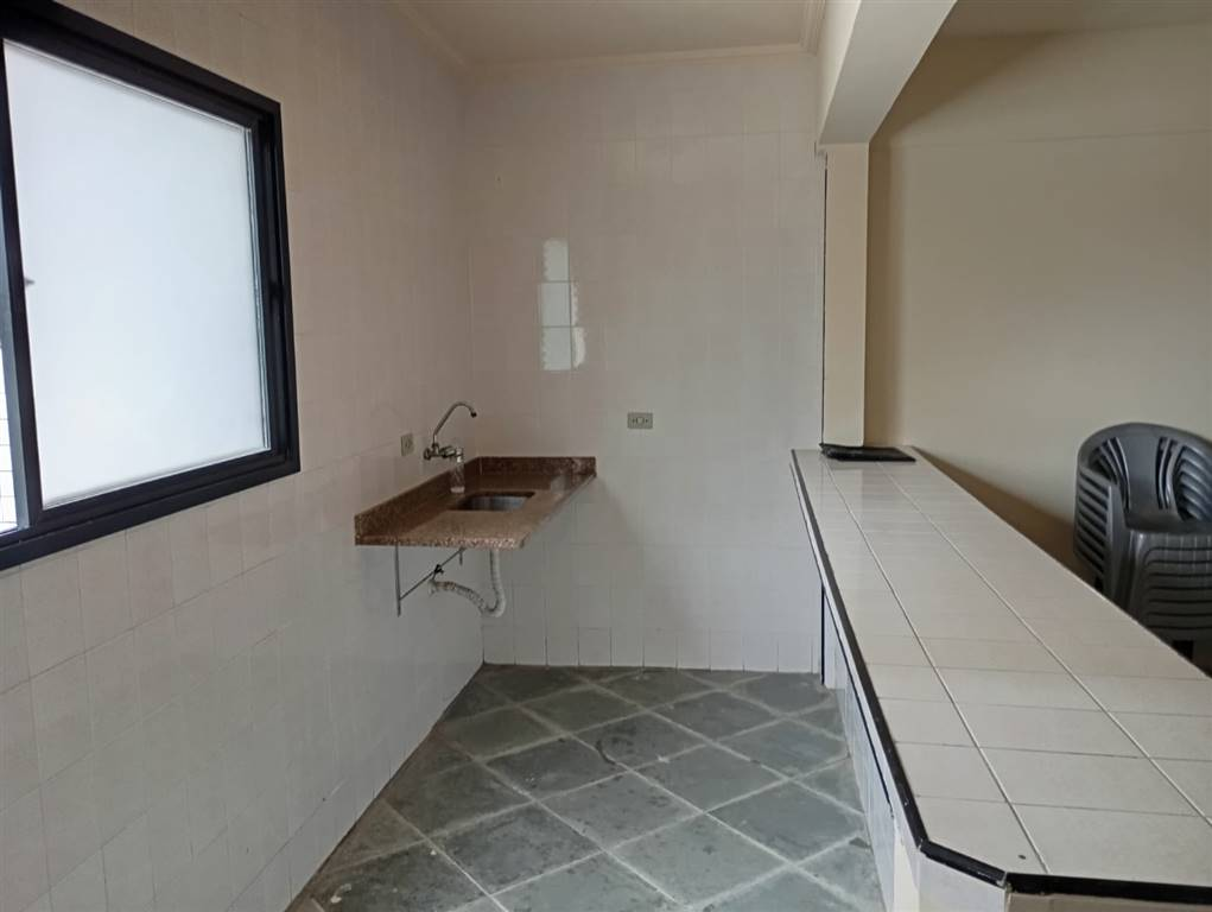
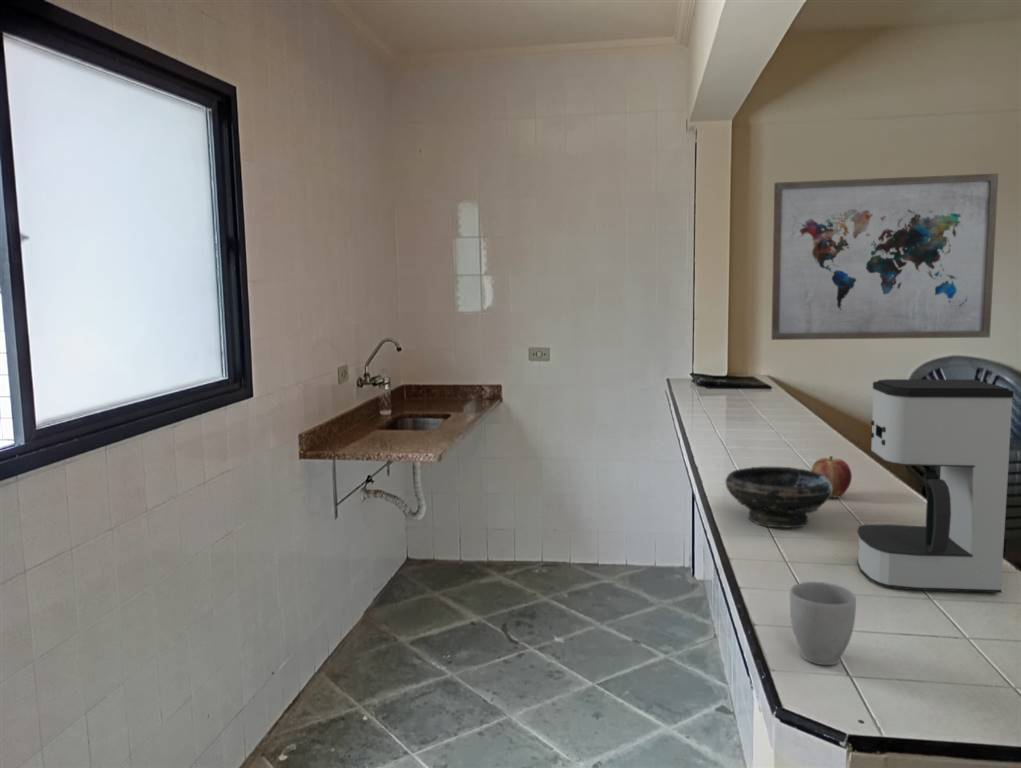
+ mug (818, 620)
+ apple (831, 475)
+ wall art (880, 259)
+ coffee maker (927, 482)
+ bowl (777, 498)
